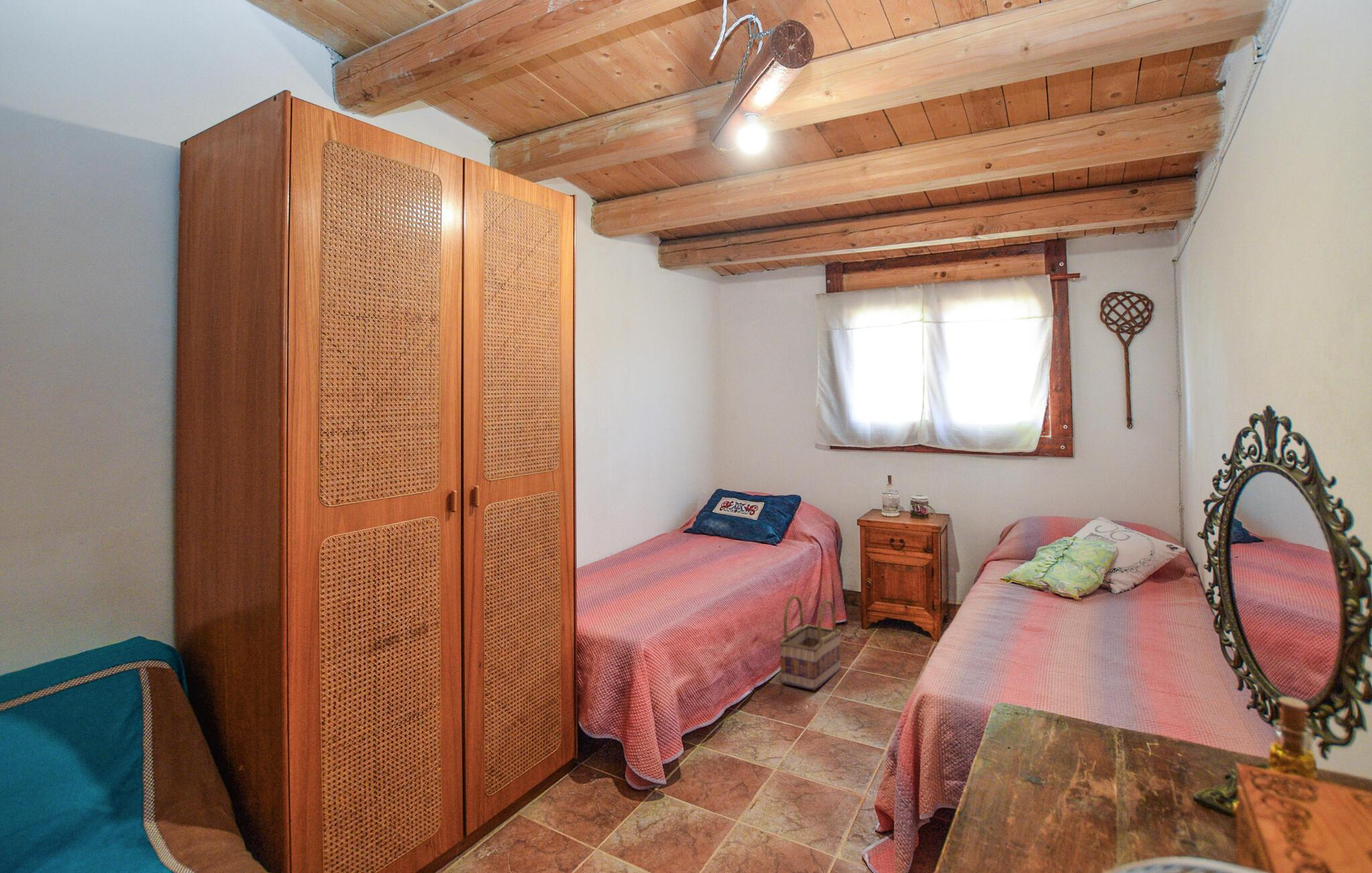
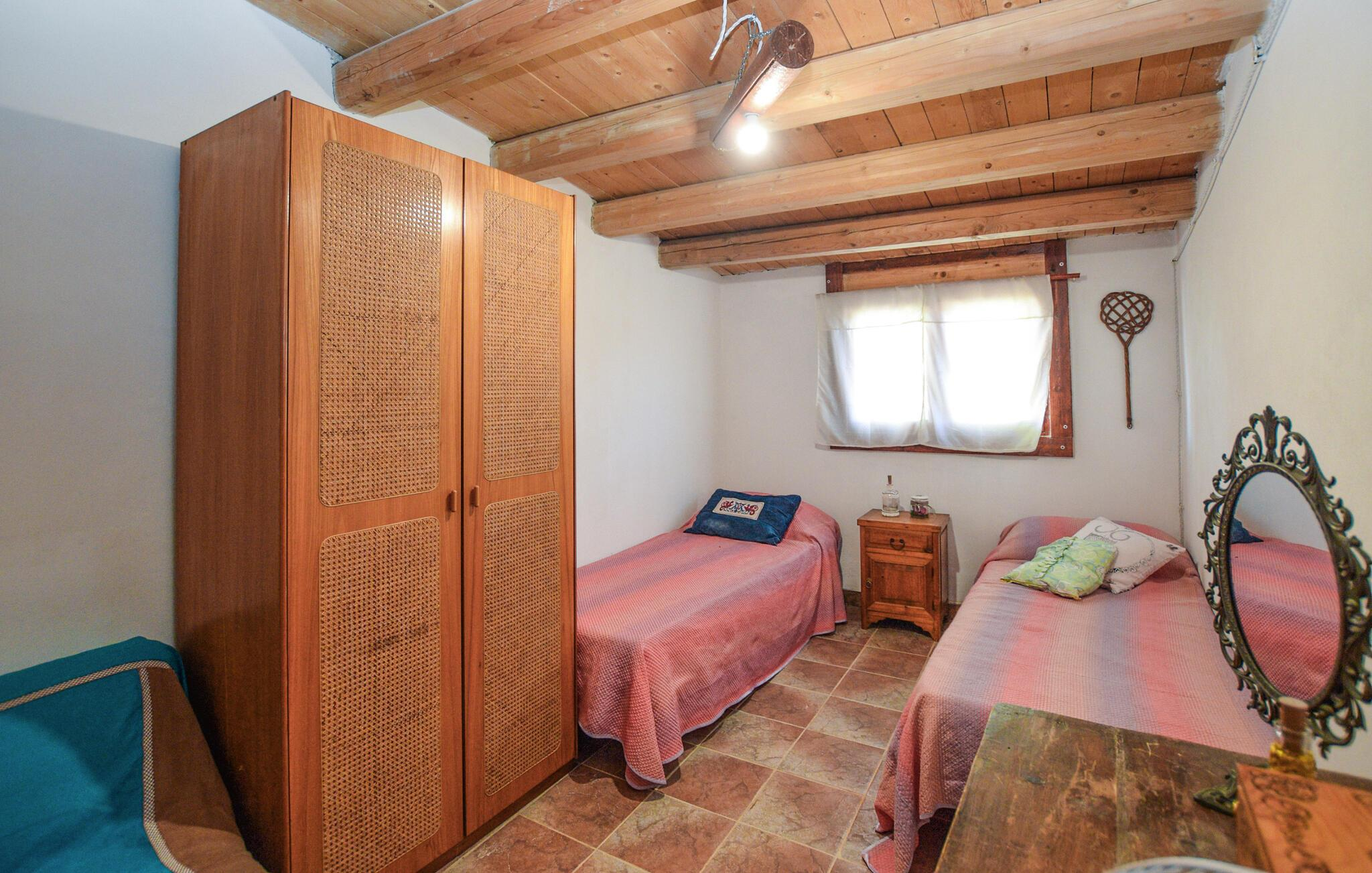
- basket (810, 636)
